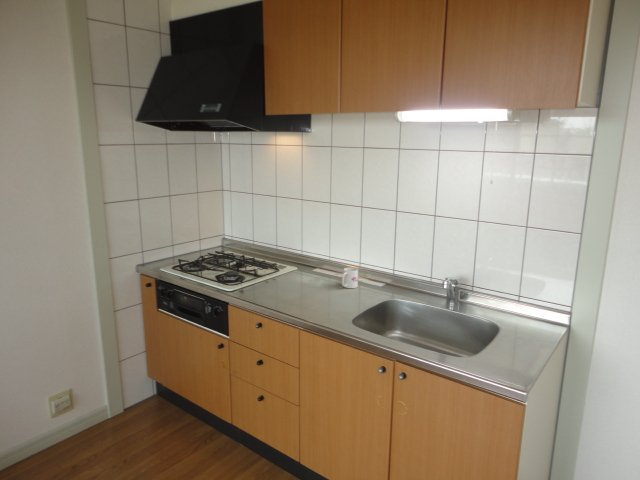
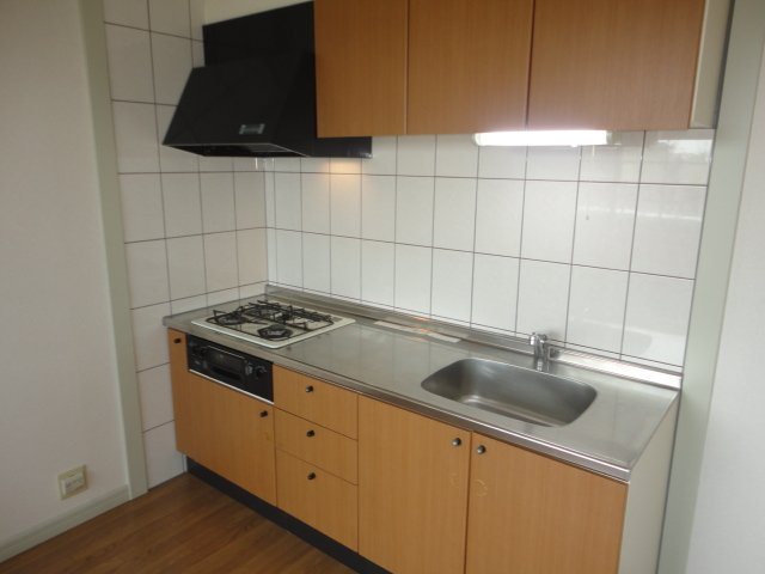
- mug (348, 278)
